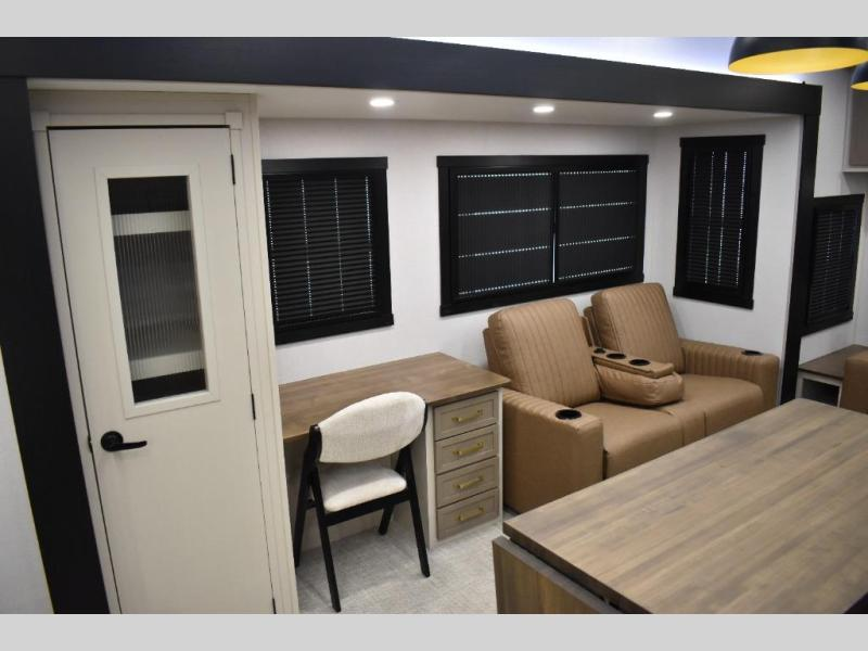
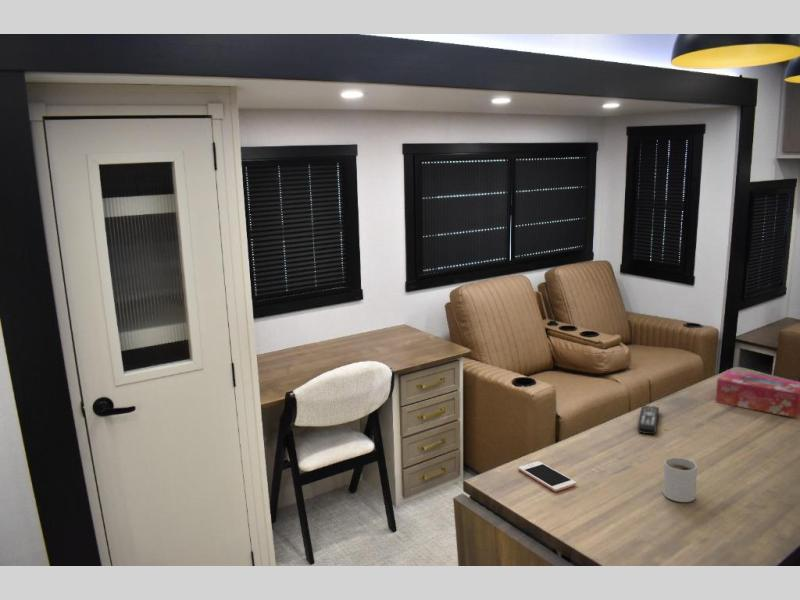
+ cell phone (546, 475)
+ remote control (648, 419)
+ mug (679, 477)
+ tissue box (760, 392)
